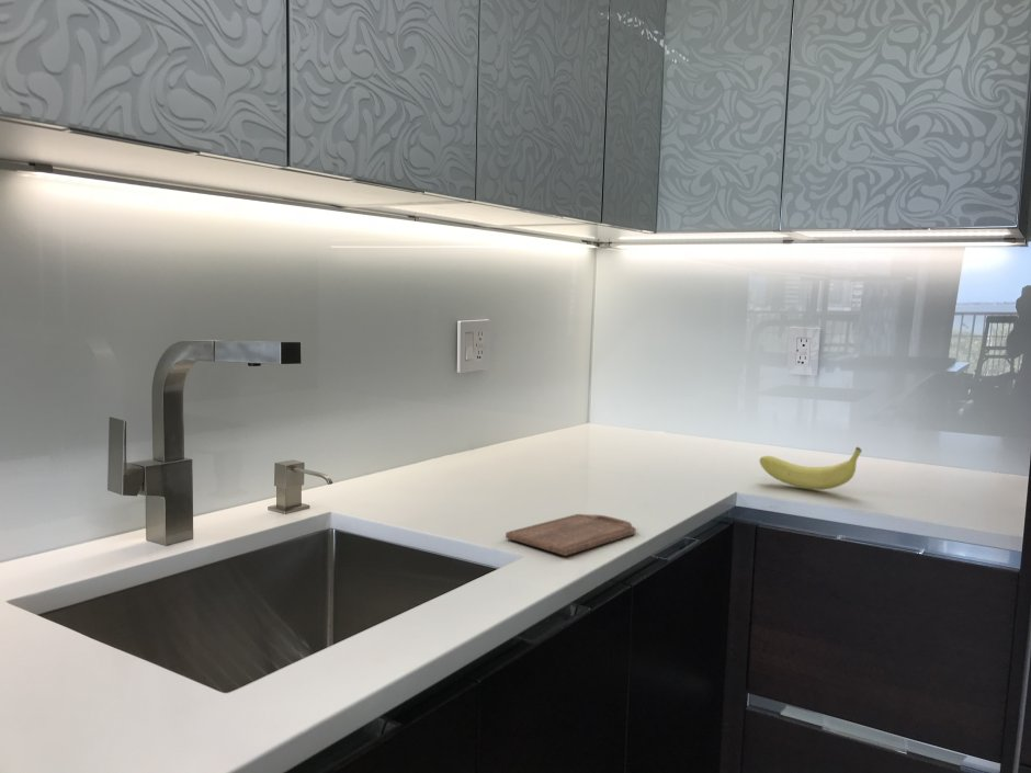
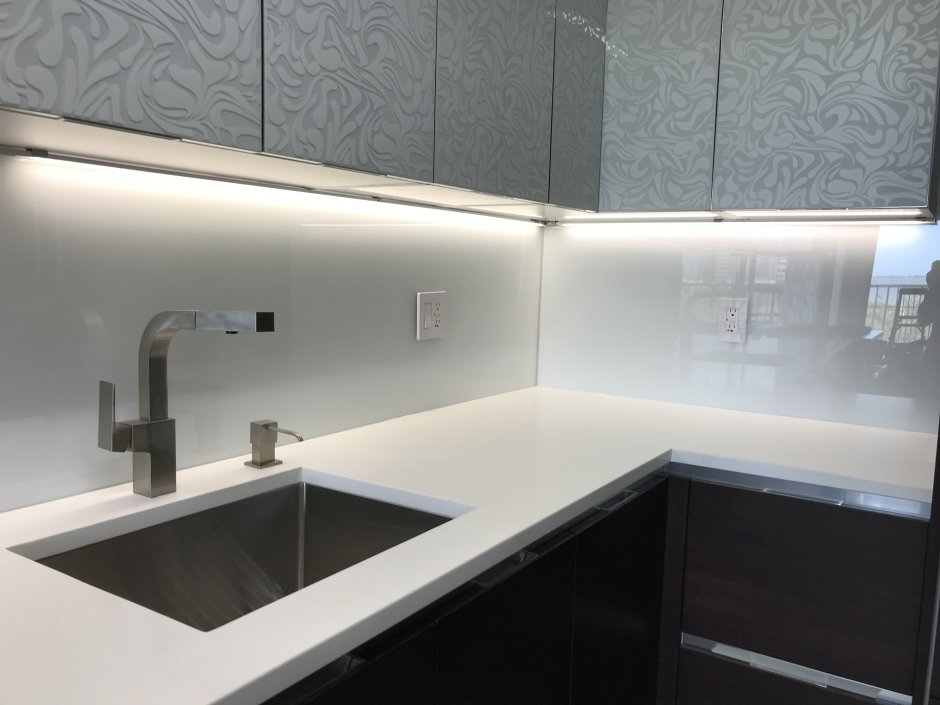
- cutting board (577, 531)
- fruit (808, 467)
